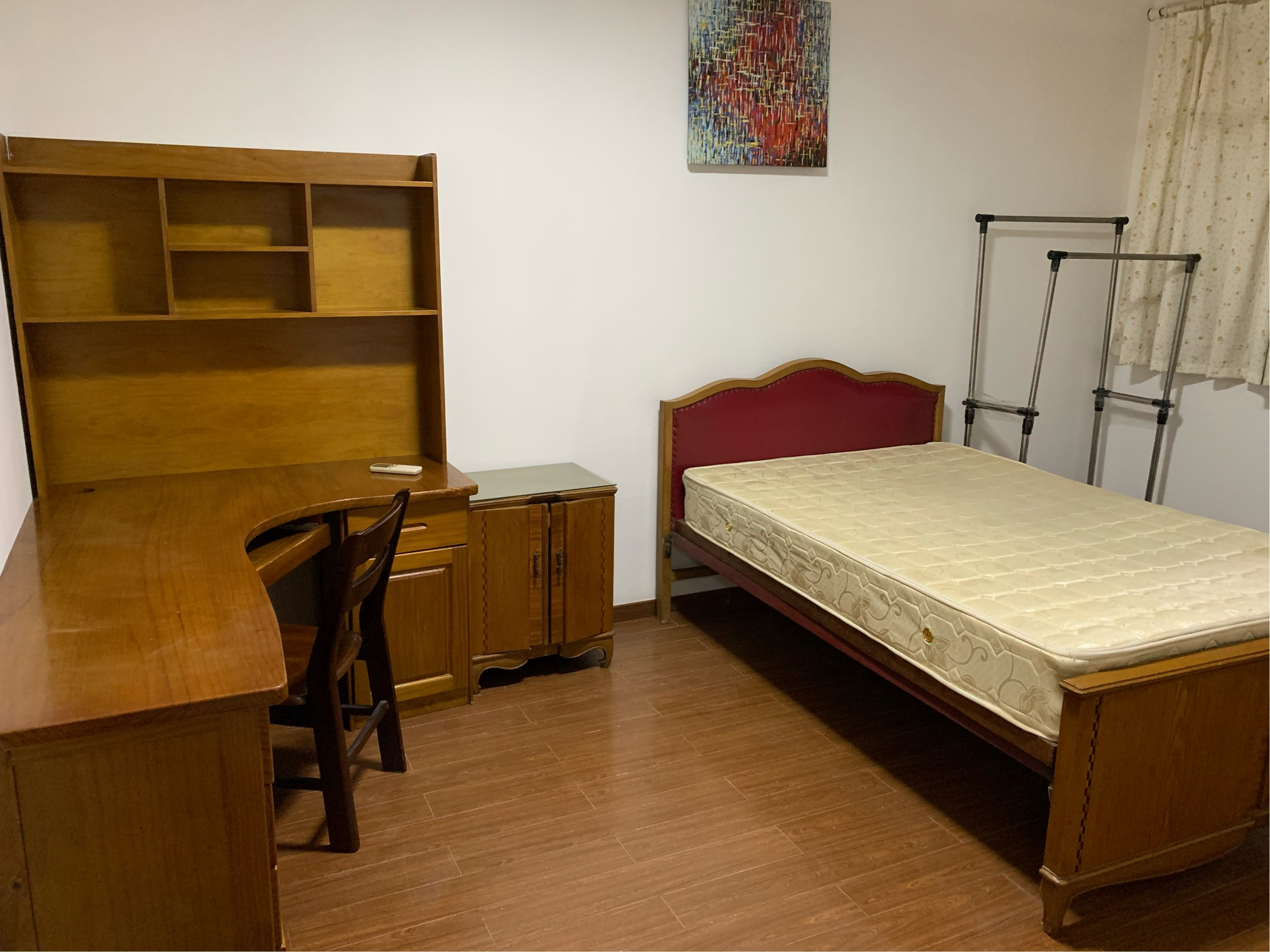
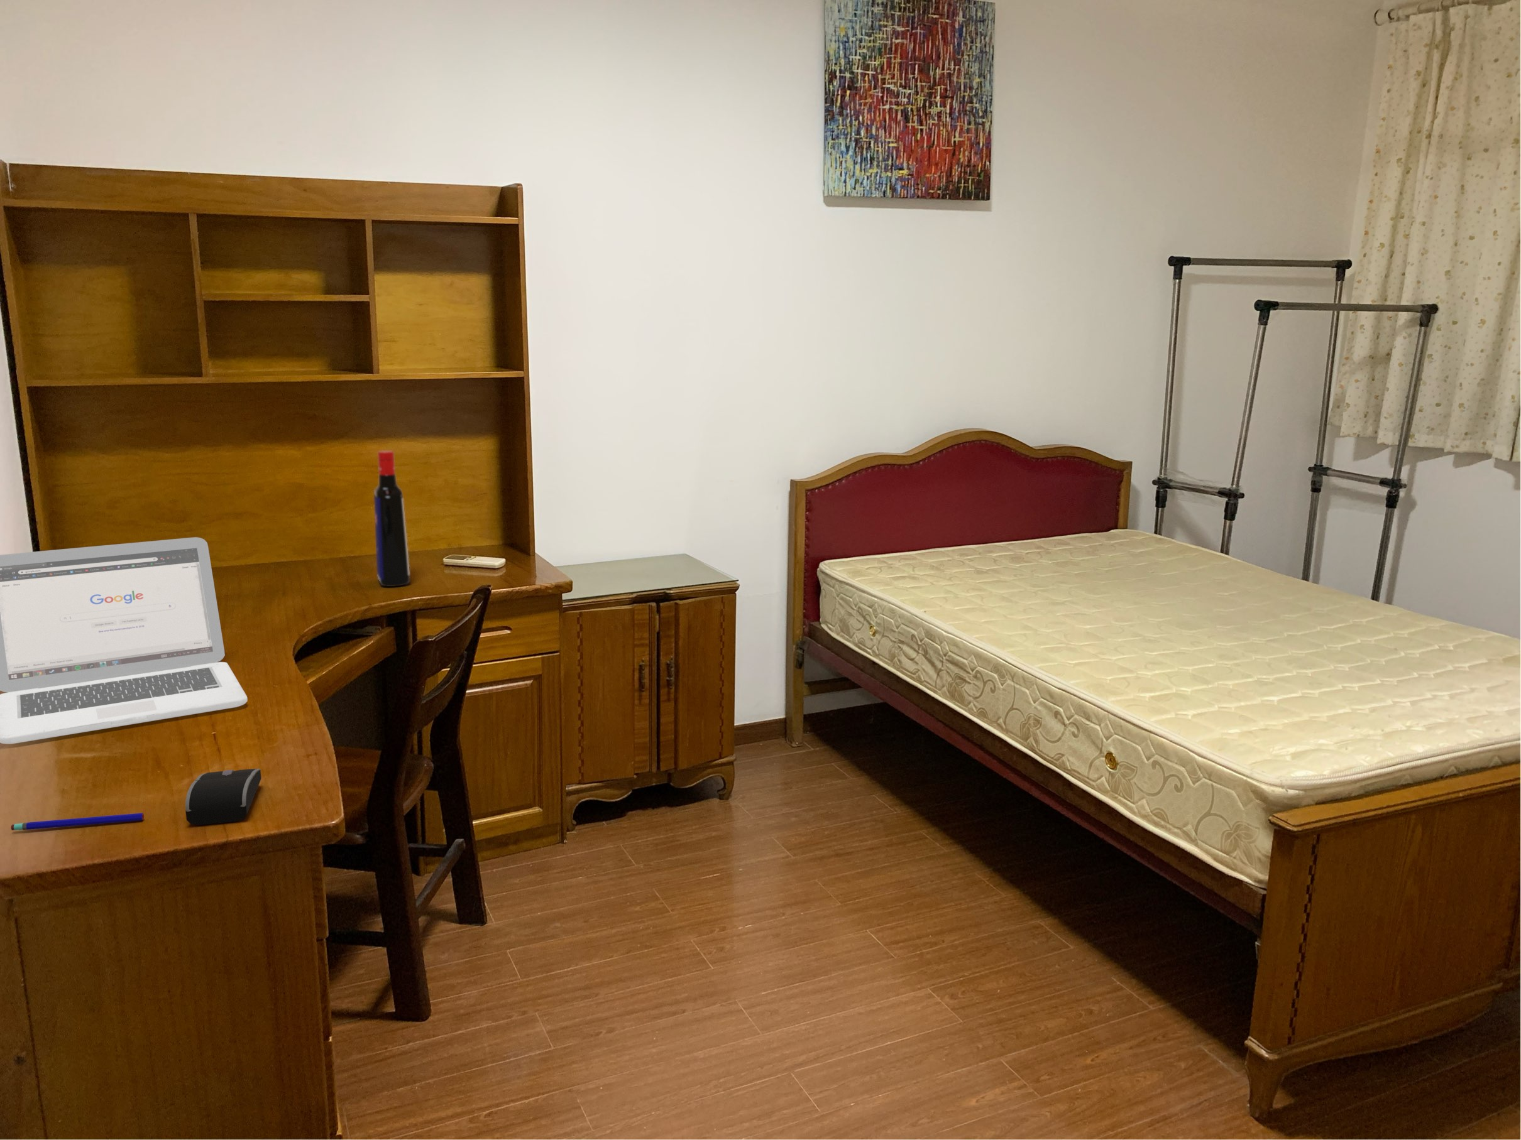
+ pen (78, 821)
+ laptop (113, 632)
+ computer mouse (225, 789)
+ liquor bottle (389, 517)
